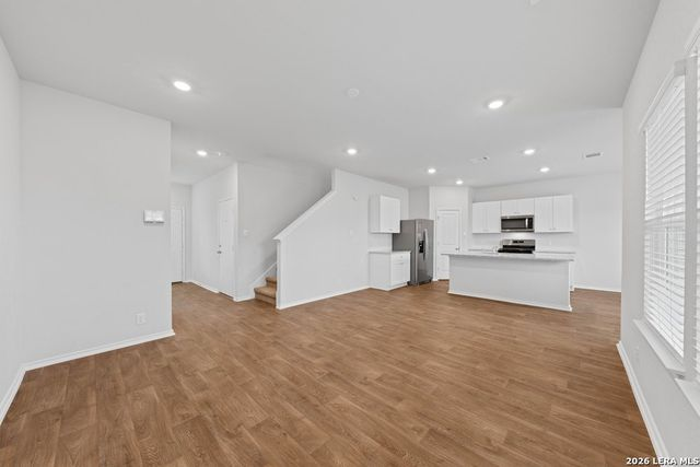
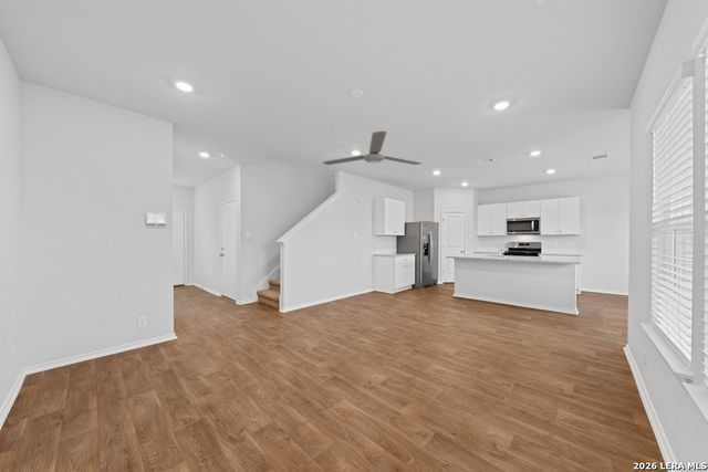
+ ceiling fan (372, 147)
